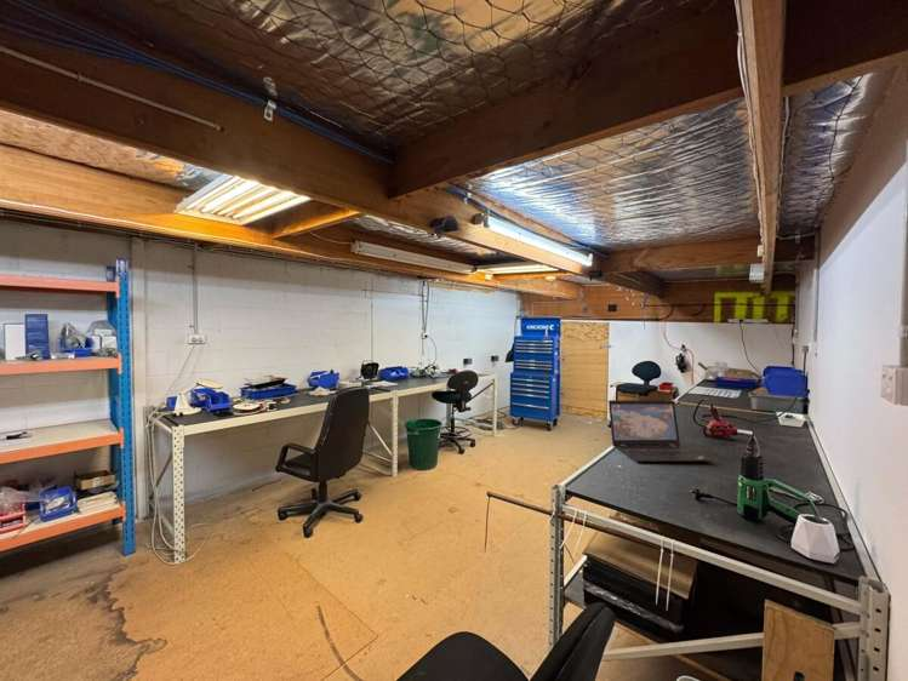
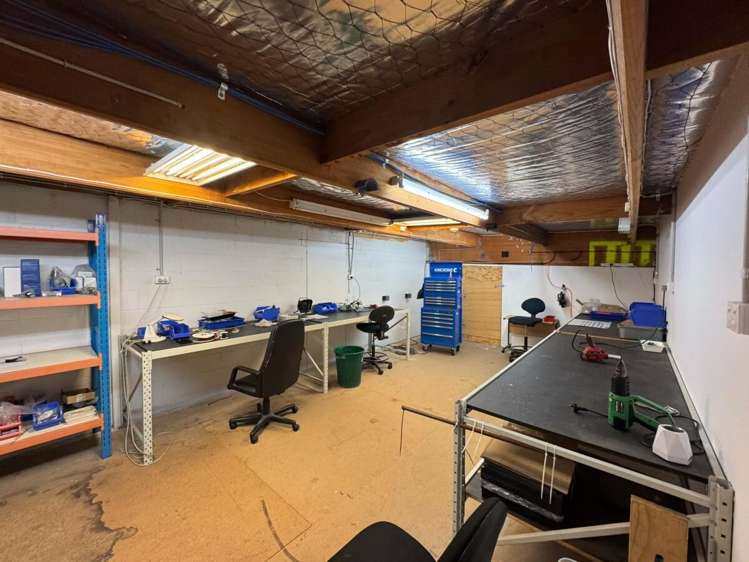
- laptop (657, 429)
